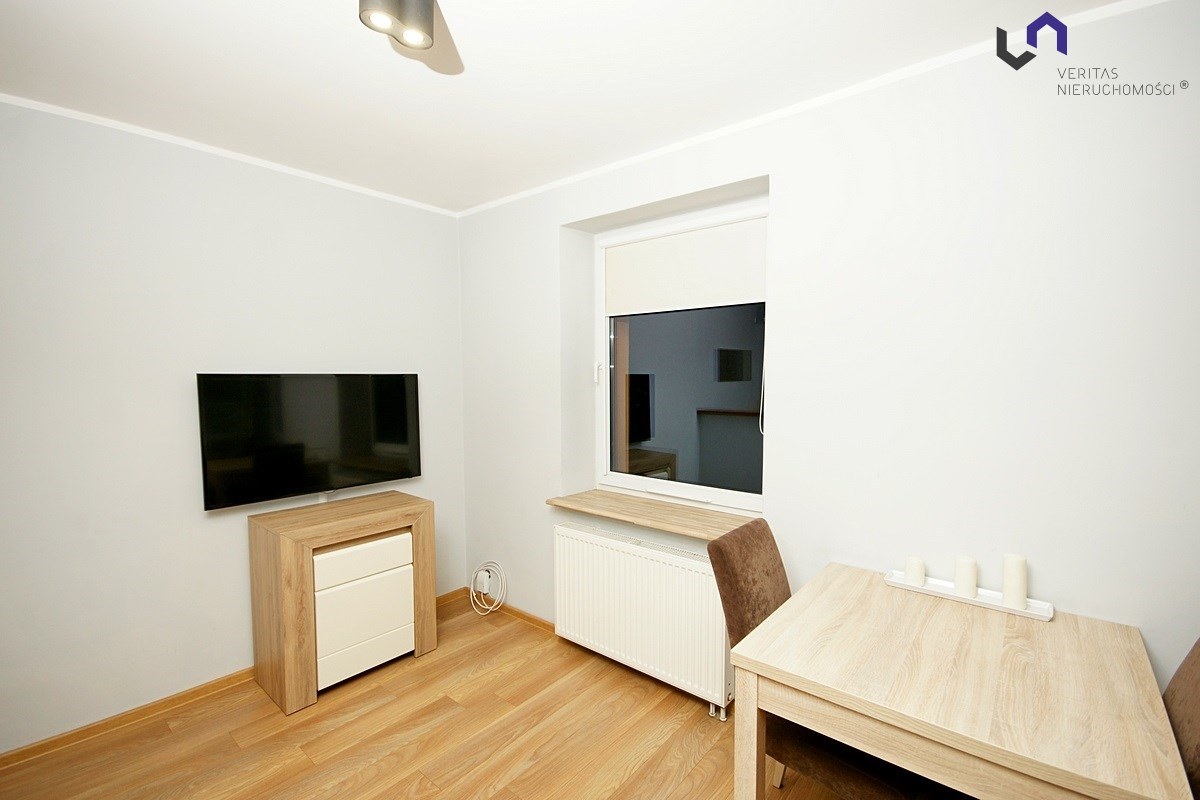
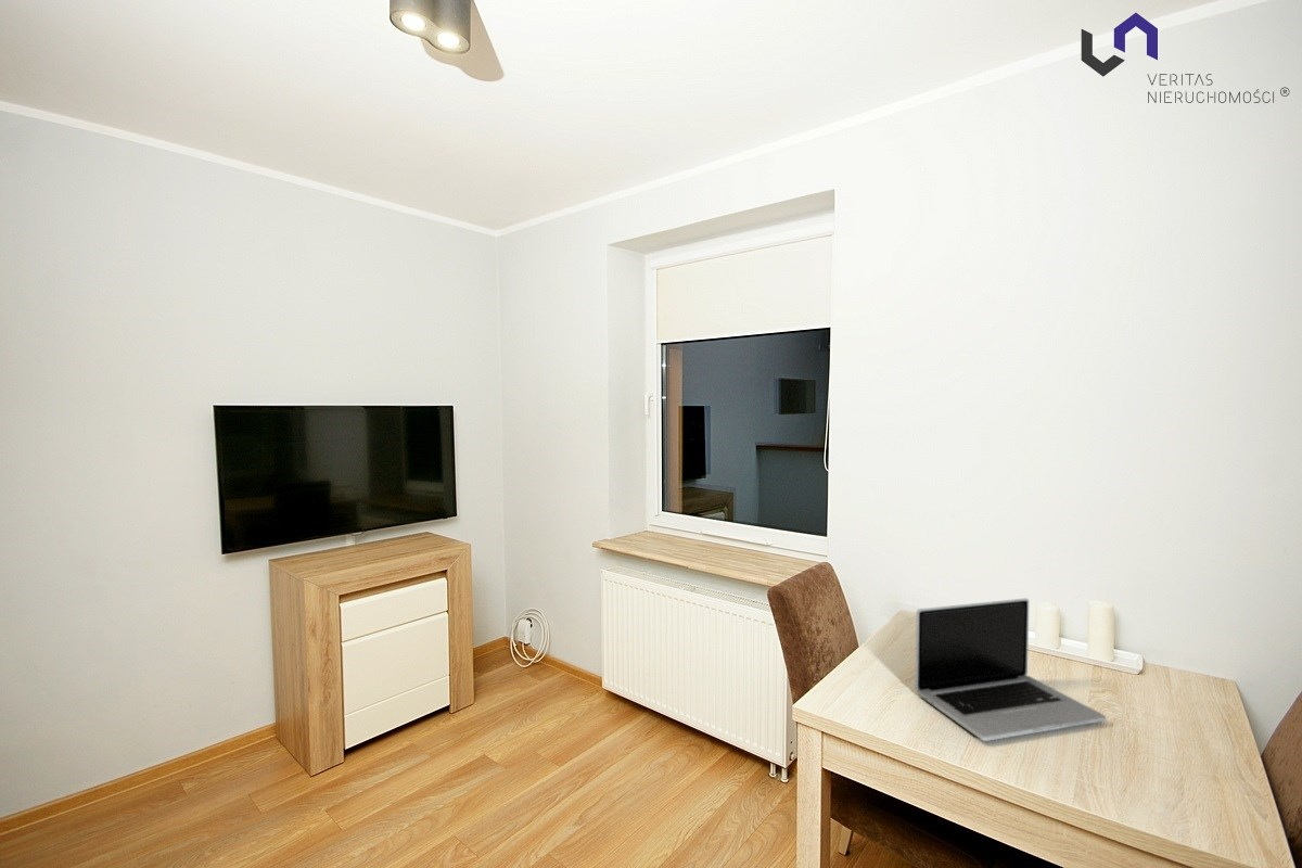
+ laptop (1007, 663)
